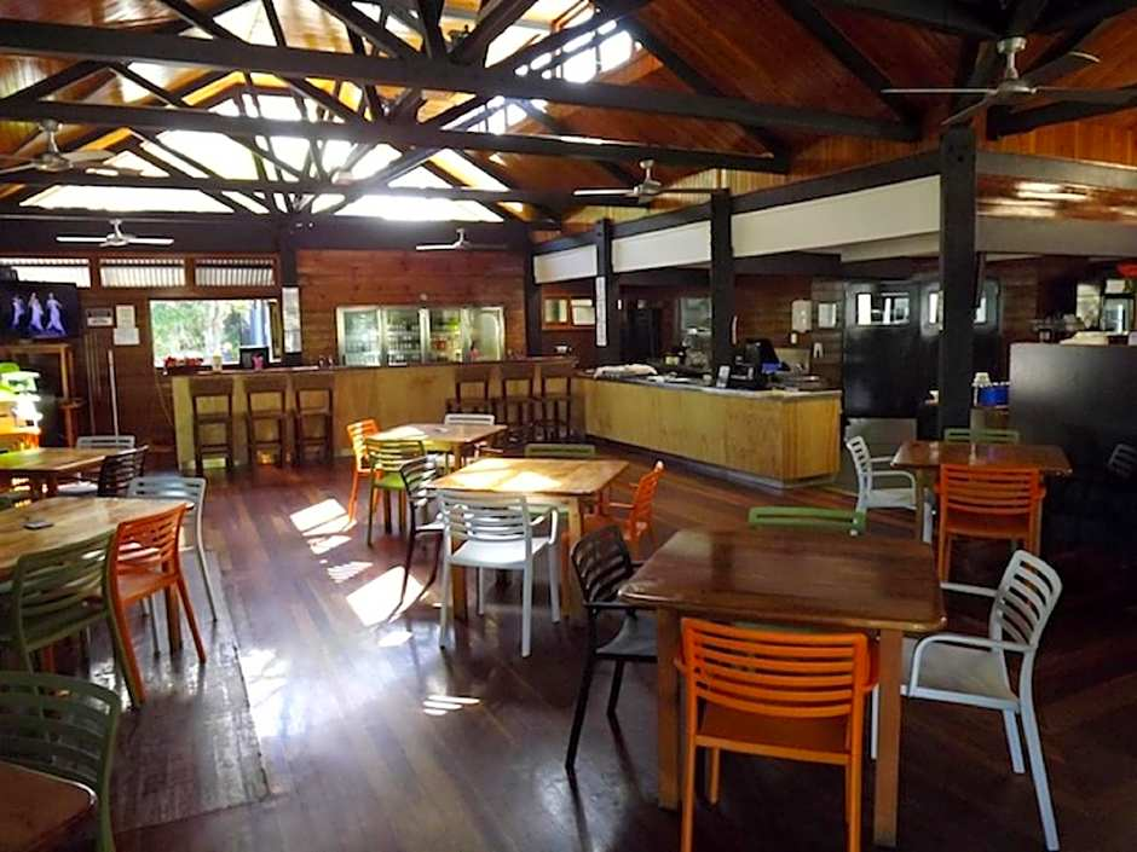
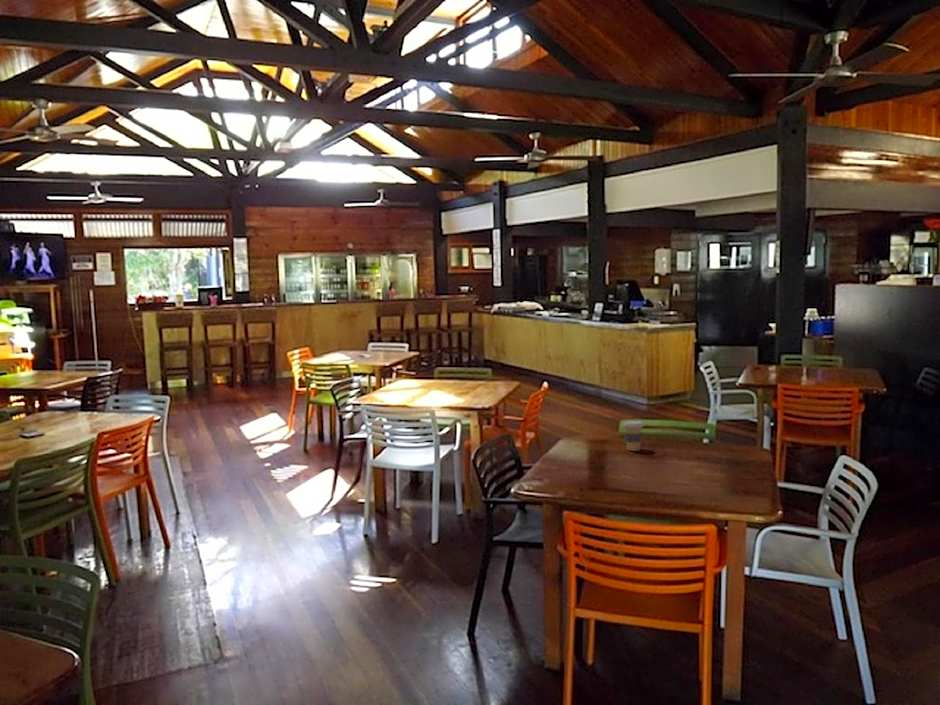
+ coffee cup (633, 435)
